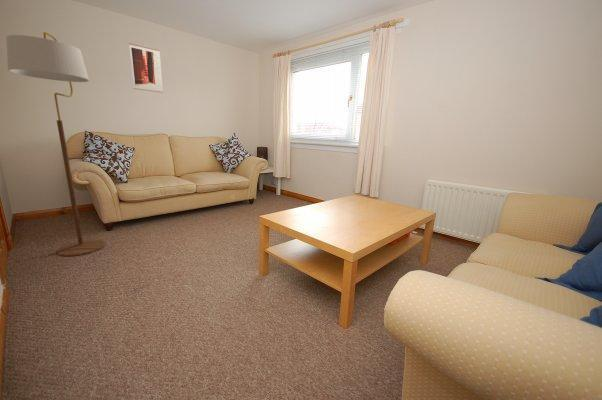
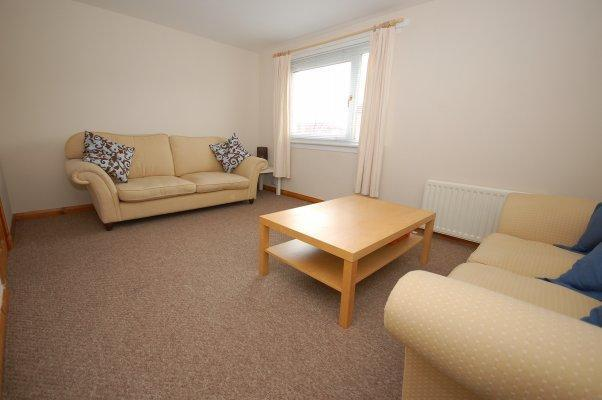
- wall art (146, 69)
- floor lamp (66, 149)
